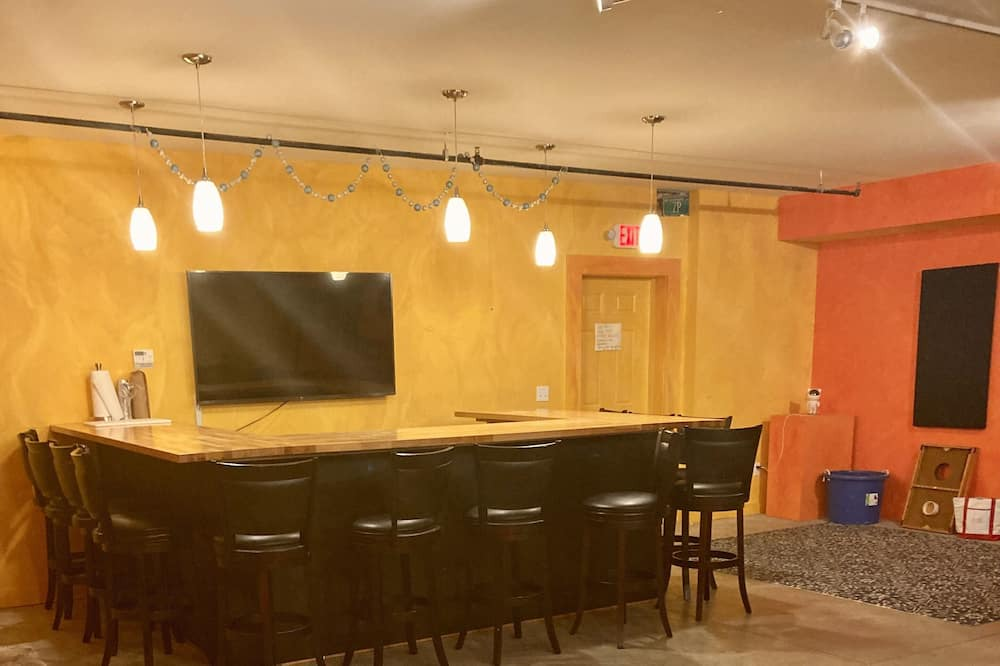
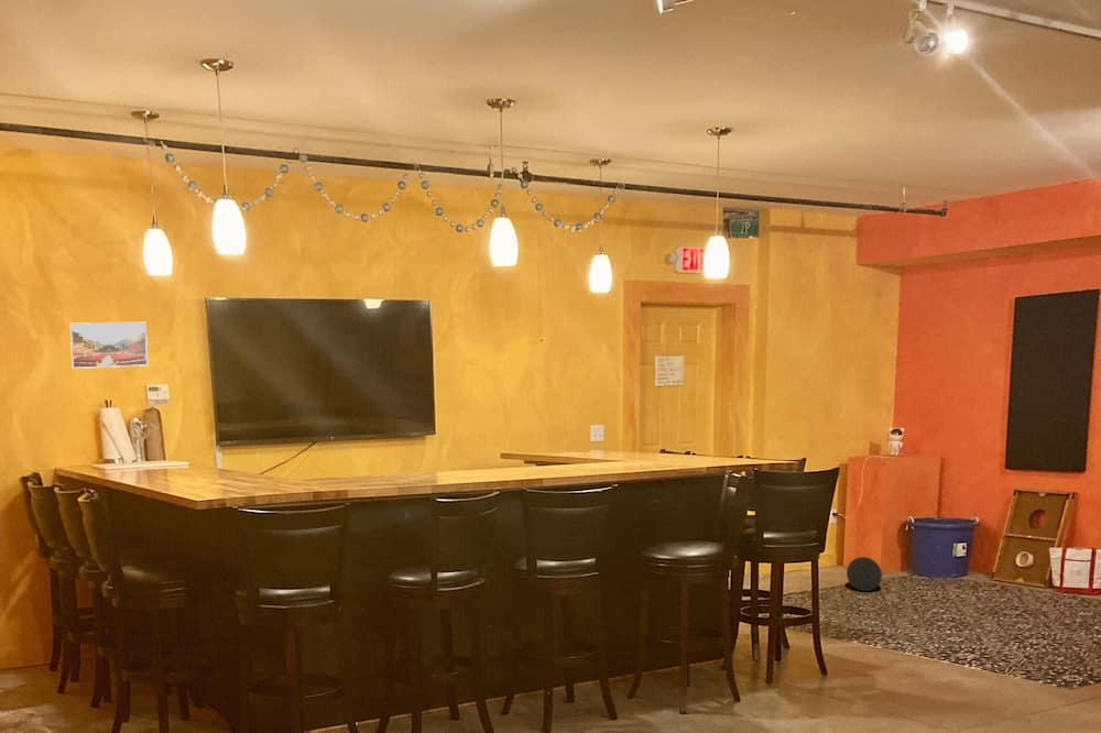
+ ball (863, 573)
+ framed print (109, 344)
